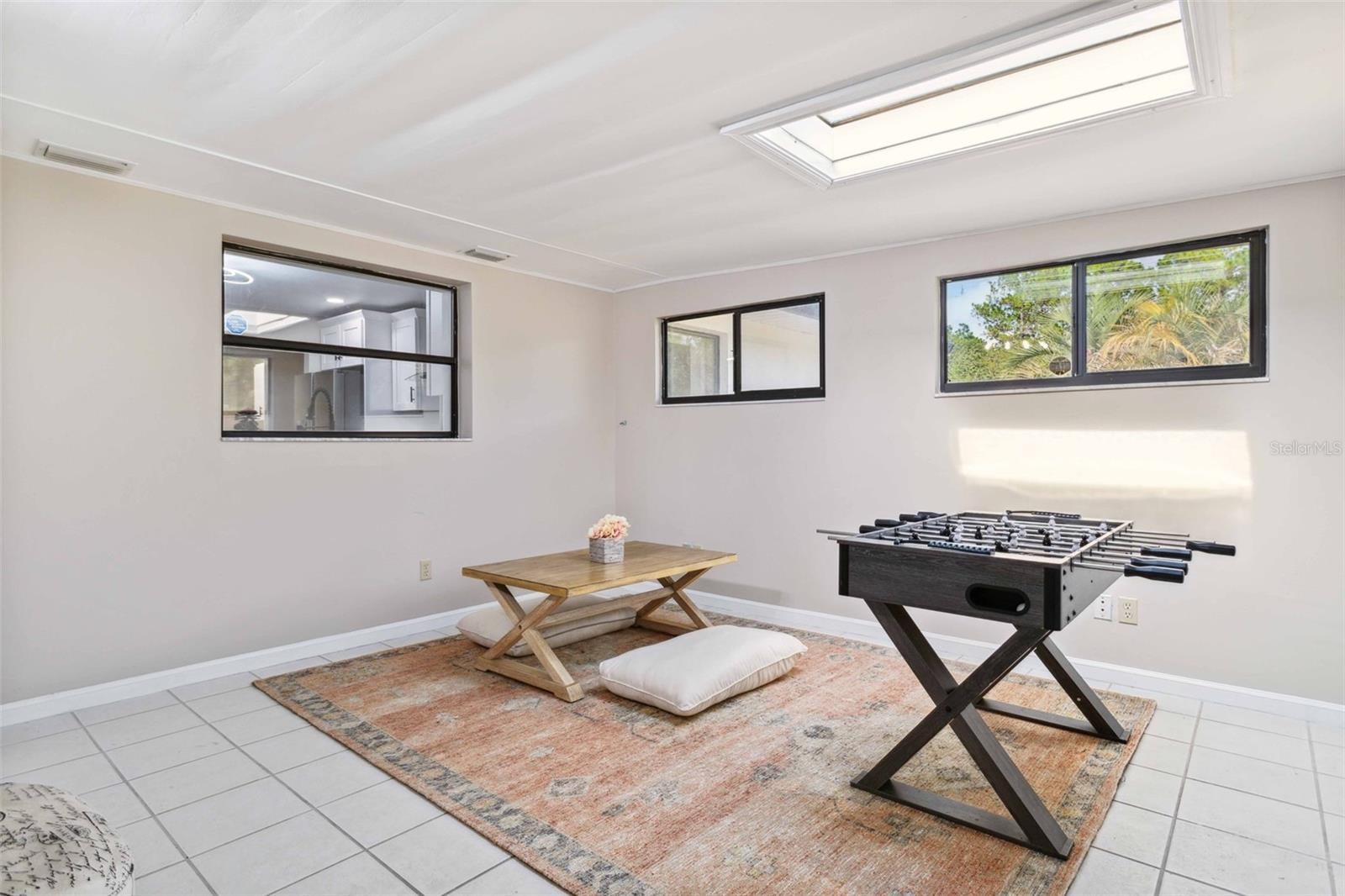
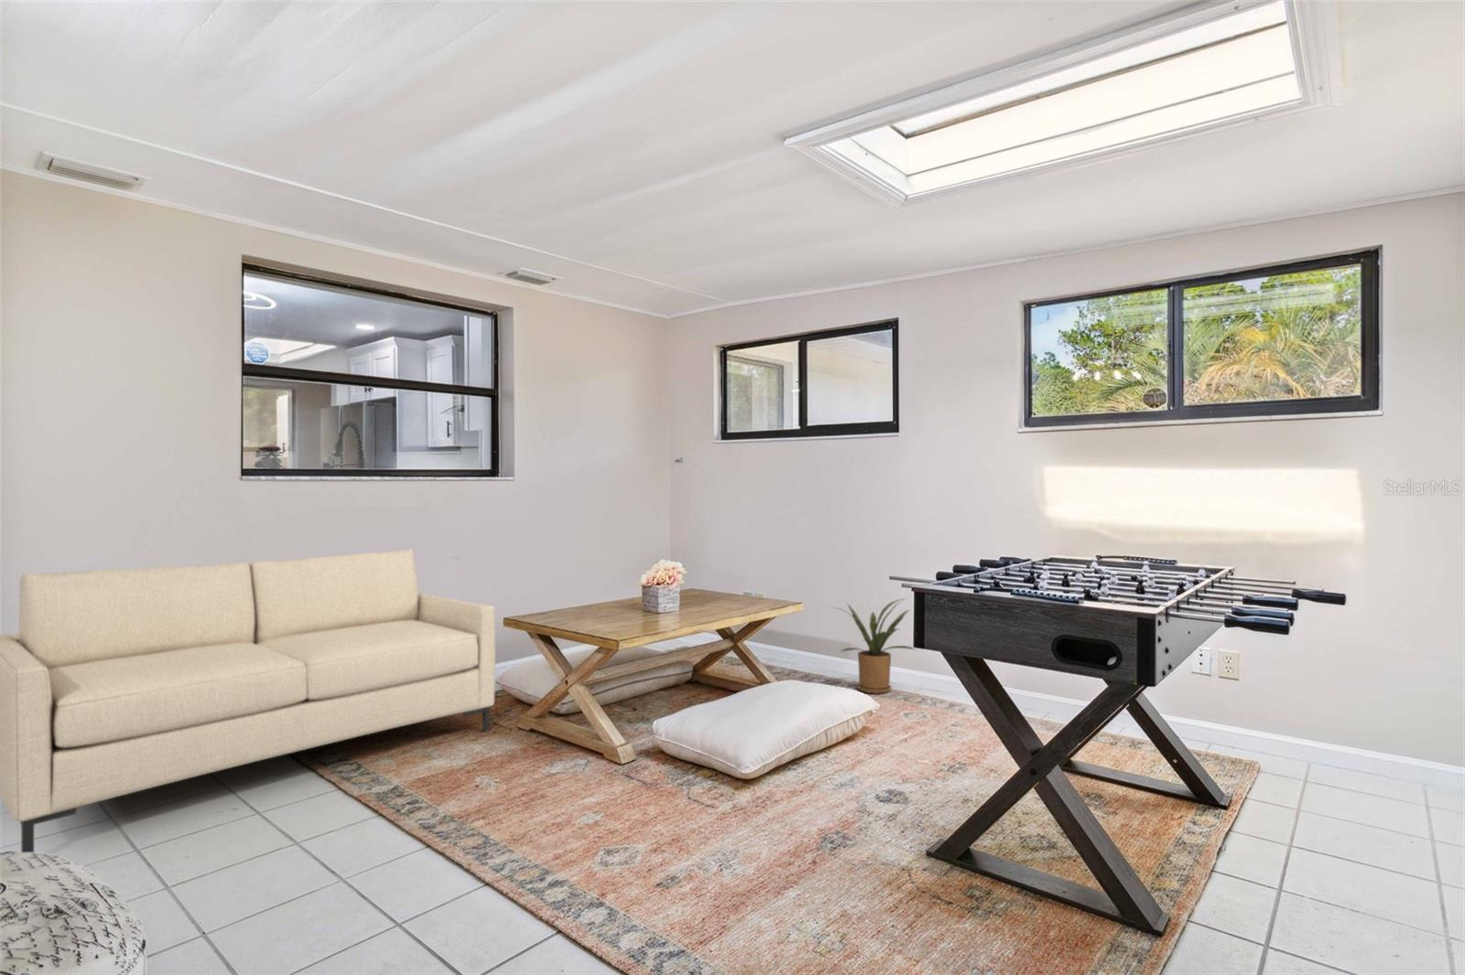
+ house plant (875, 642)
+ sofa (268, 661)
